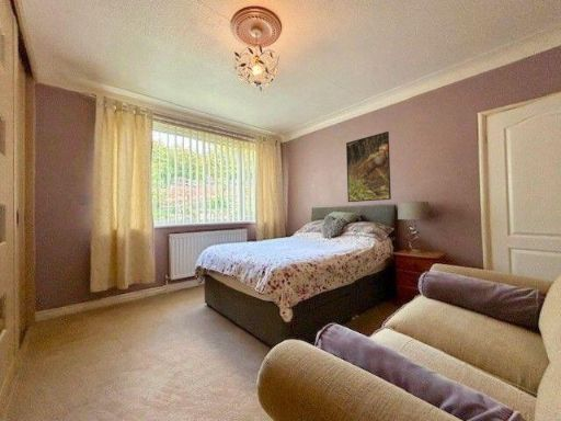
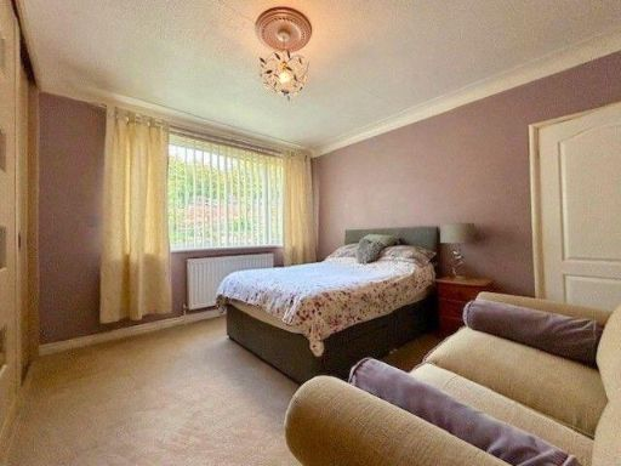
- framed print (366, 169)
